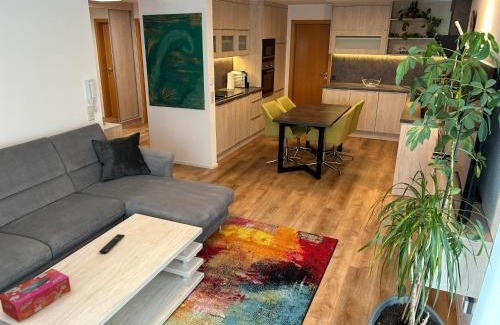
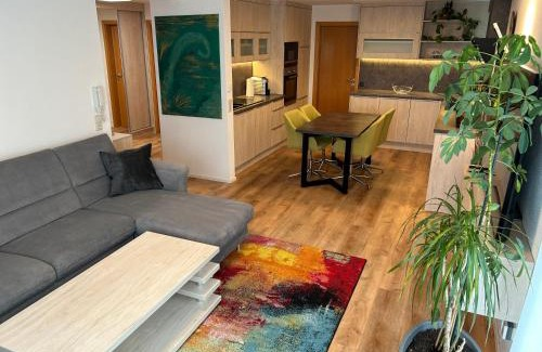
- tissue box (36, 293)
- remote control (112, 243)
